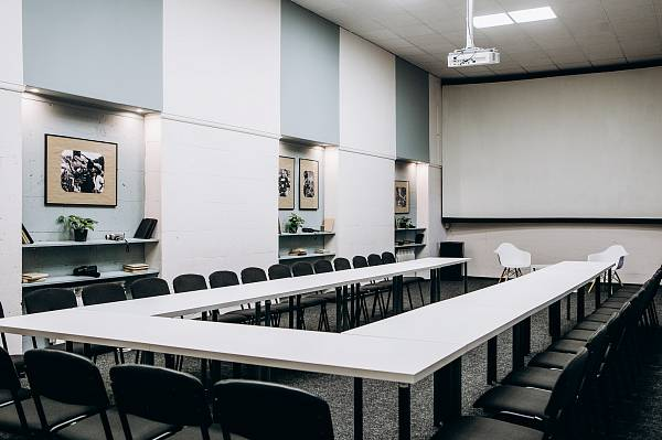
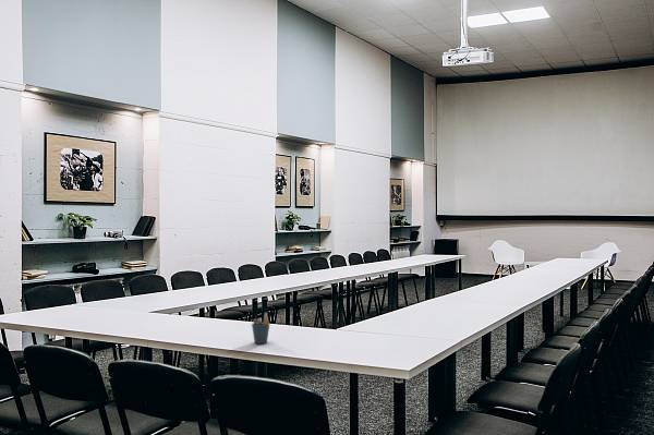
+ pen holder (261, 327)
